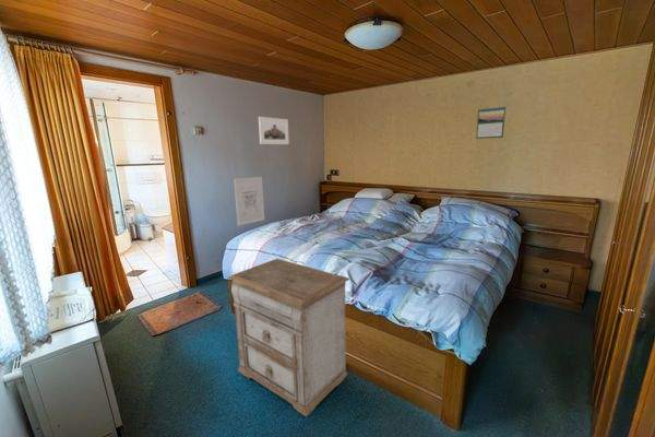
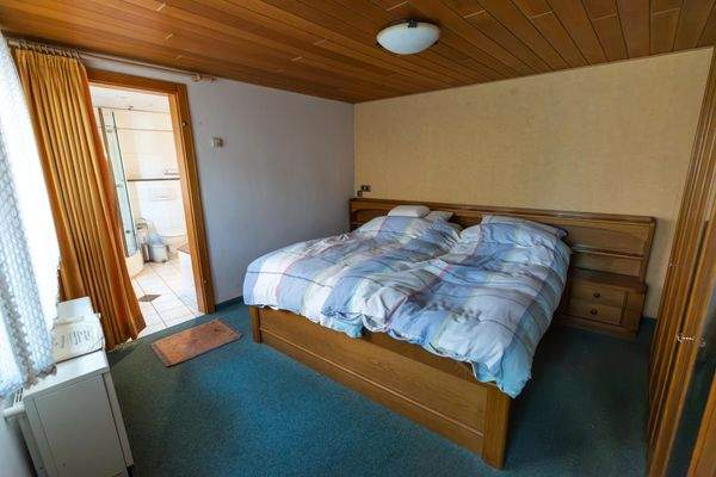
- nightstand (289, 328)
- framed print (274, 131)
- wall art (250, 200)
- calendar (490, 122)
